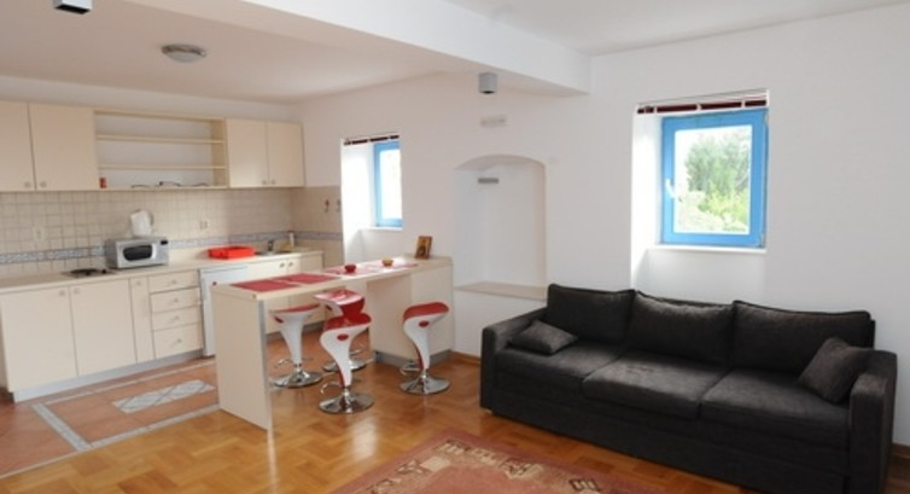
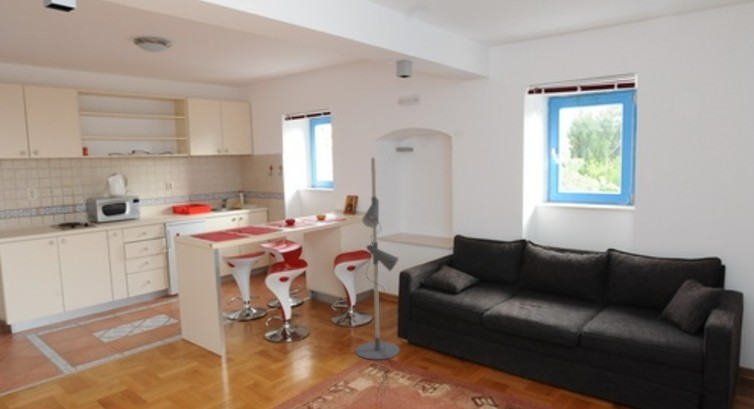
+ floor lamp (375, 264)
